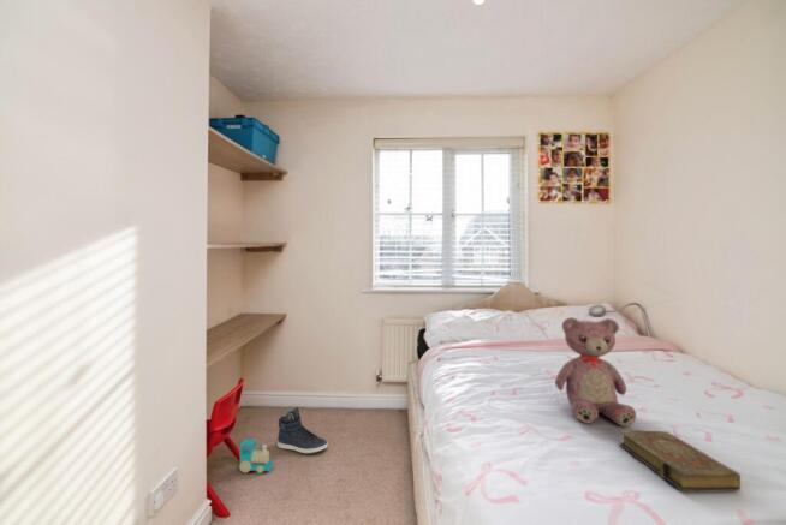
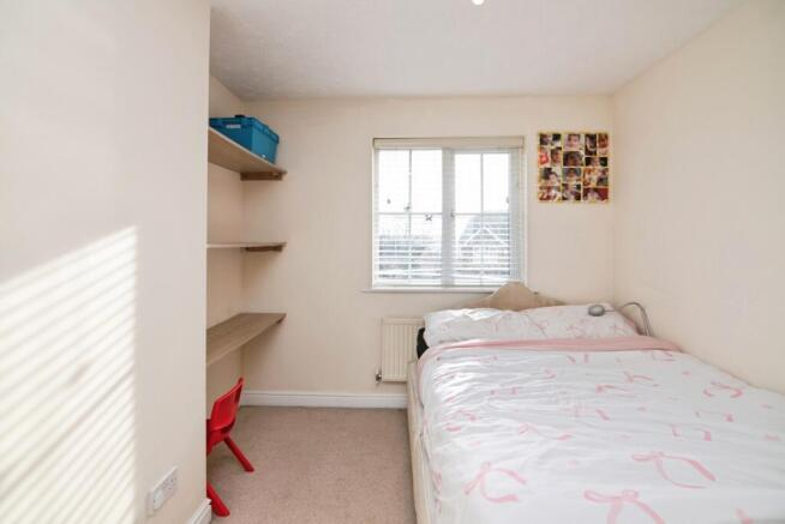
- book (673, 457)
- sneaker (302, 428)
- teddy bear (594, 366)
- toy train (256, 455)
